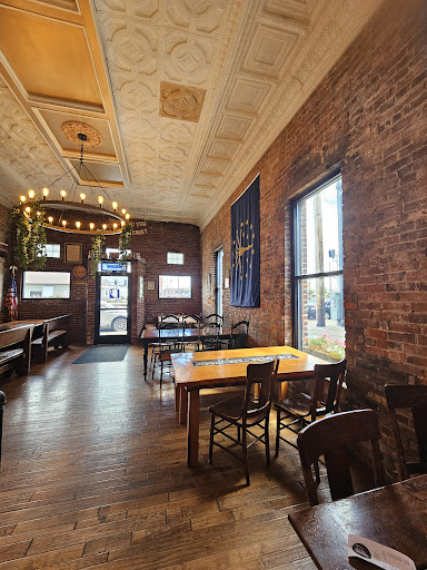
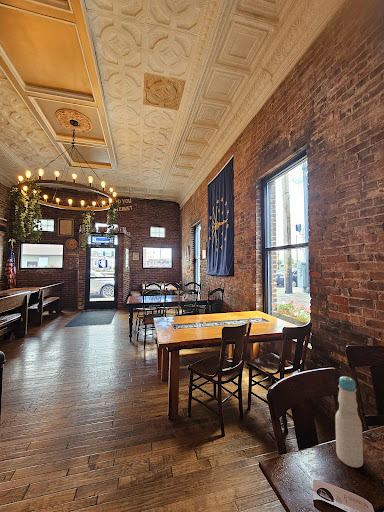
+ bottle (348, 418)
